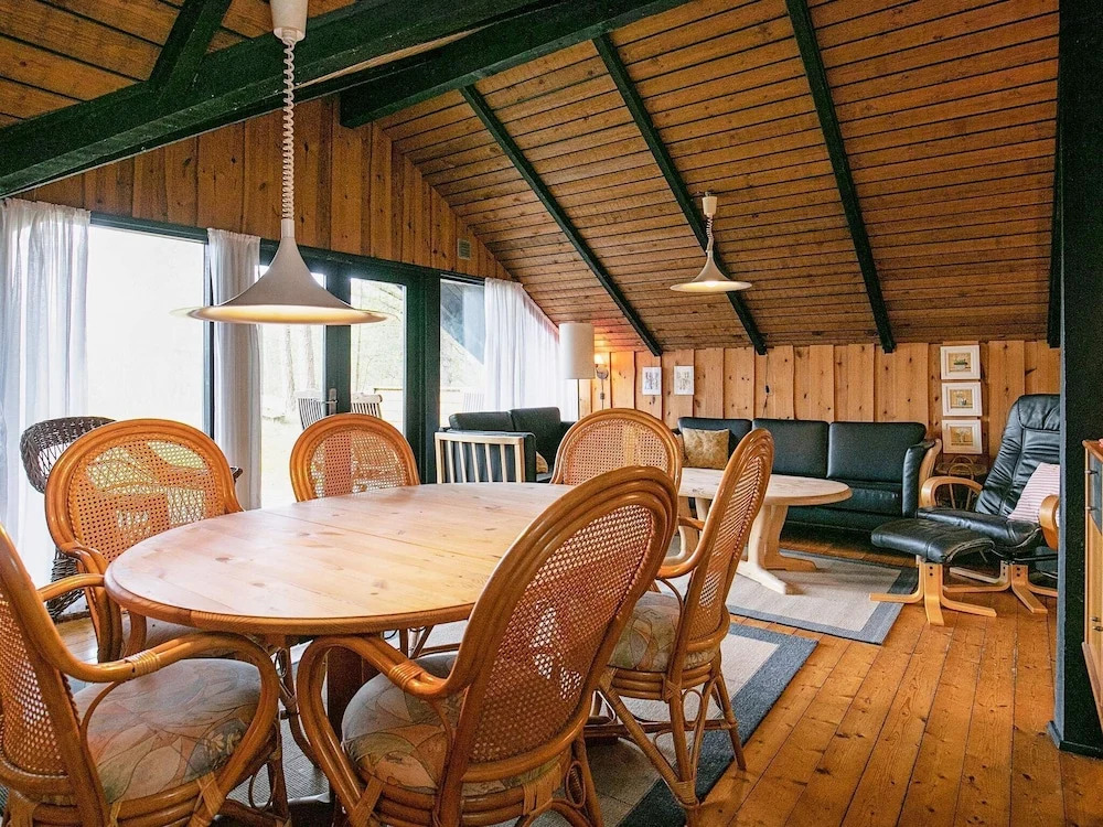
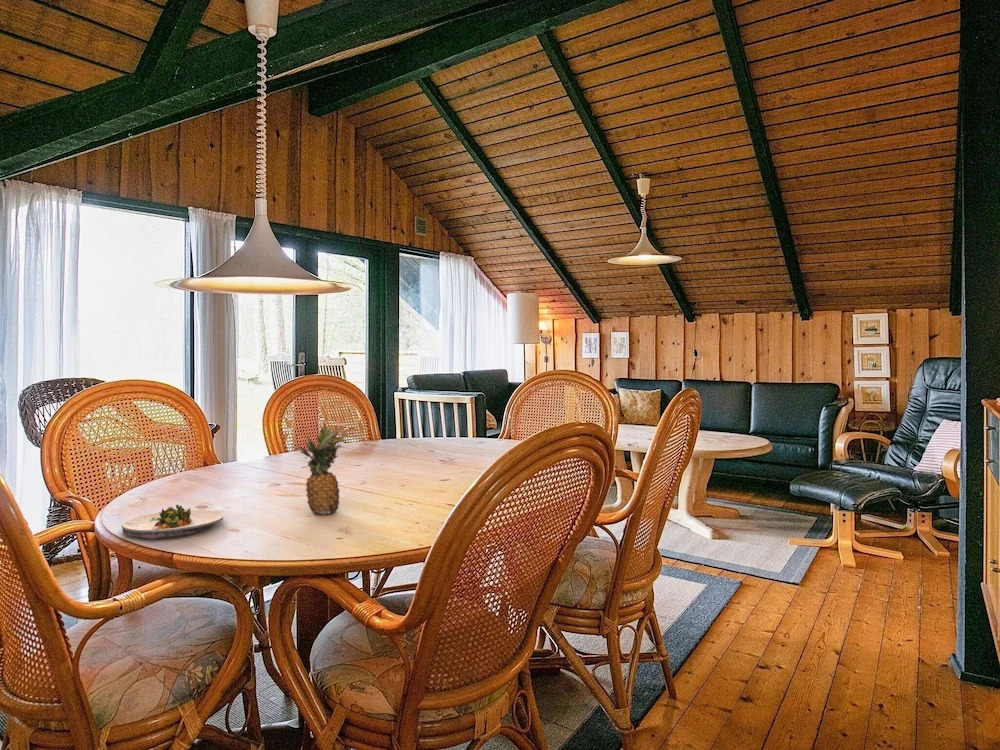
+ fruit (326, 469)
+ salad plate (173, 516)
